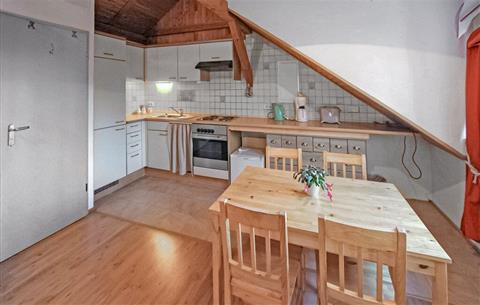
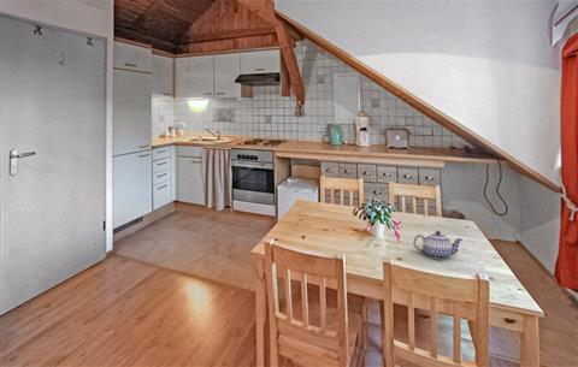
+ teapot (437, 243)
